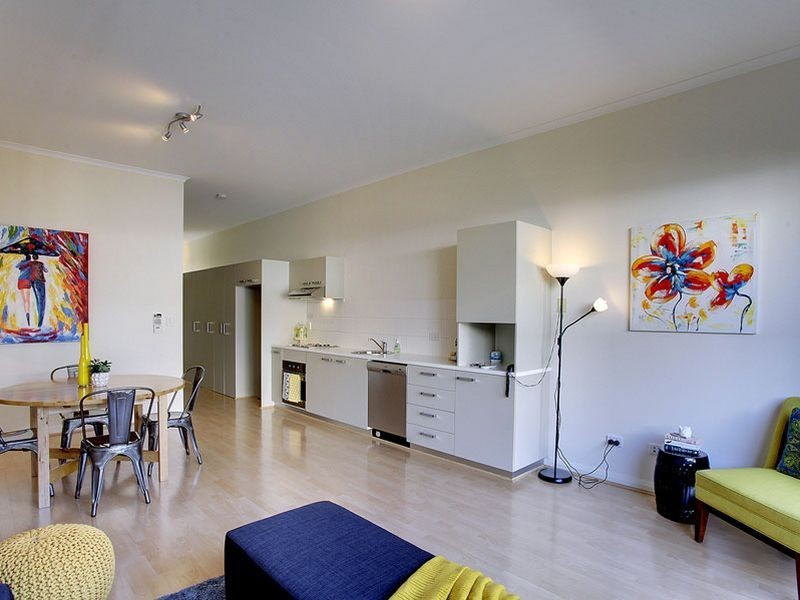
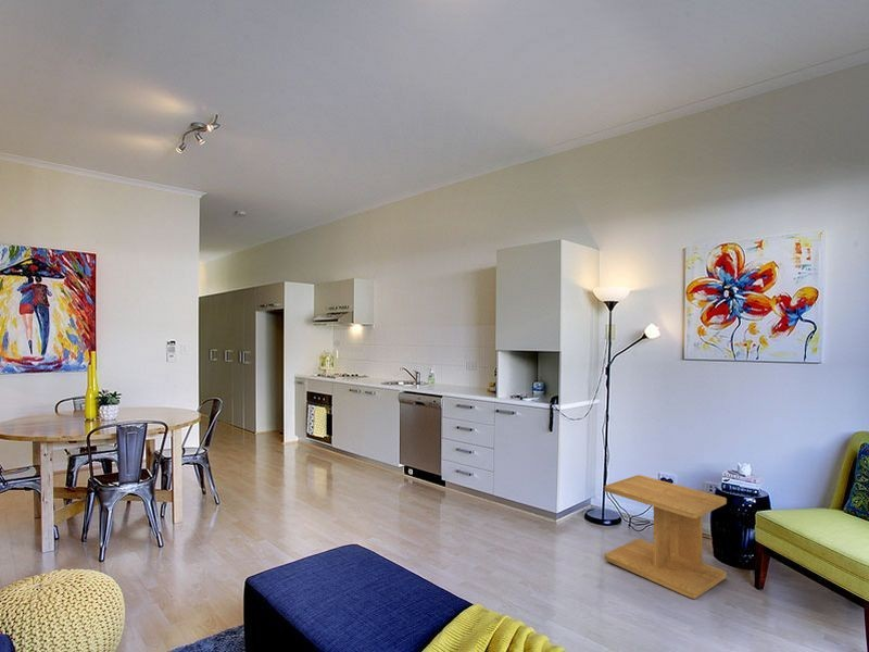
+ side table (663, 530)
